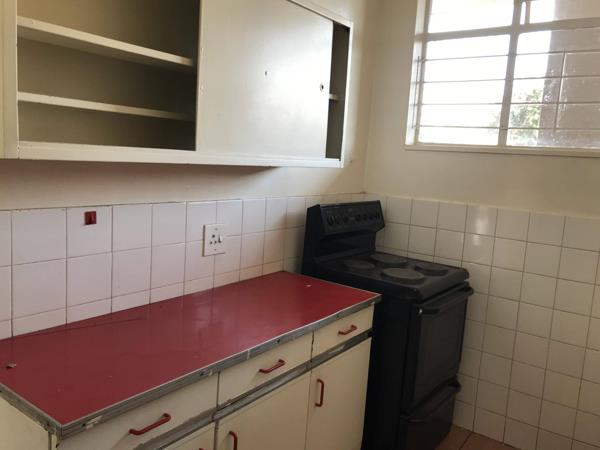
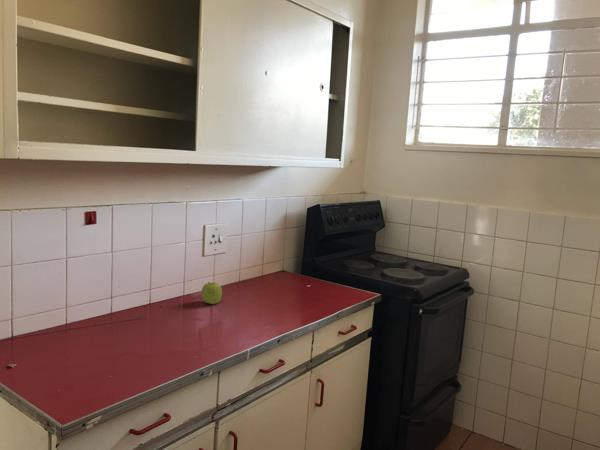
+ fruit (211, 292)
